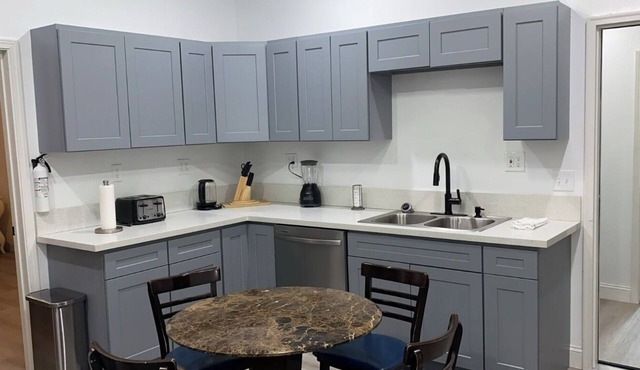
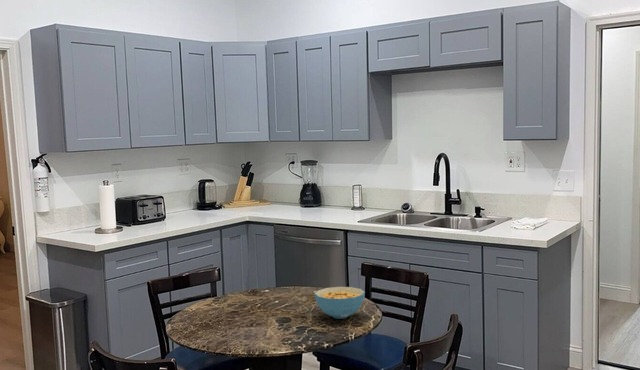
+ cereal bowl (340, 304)
